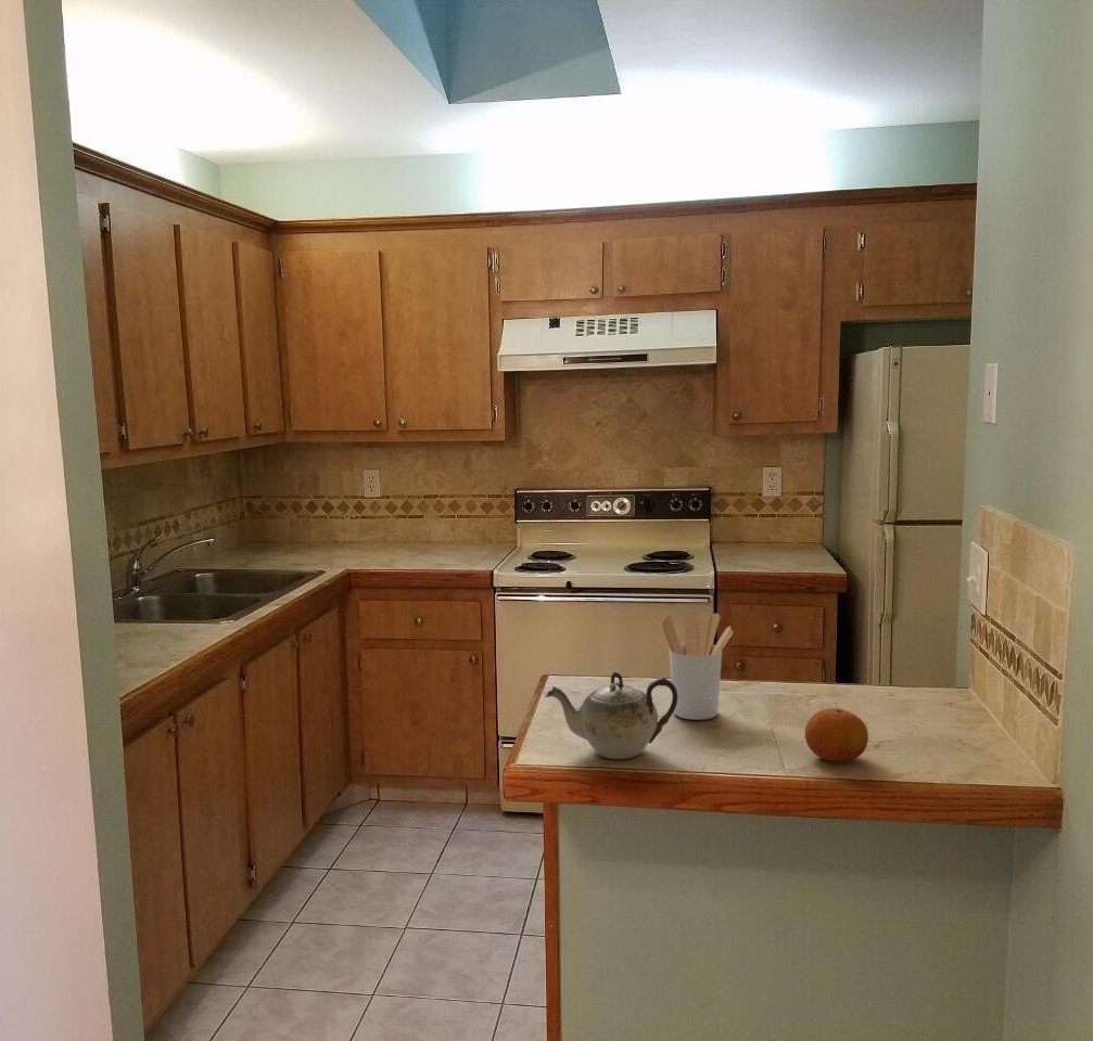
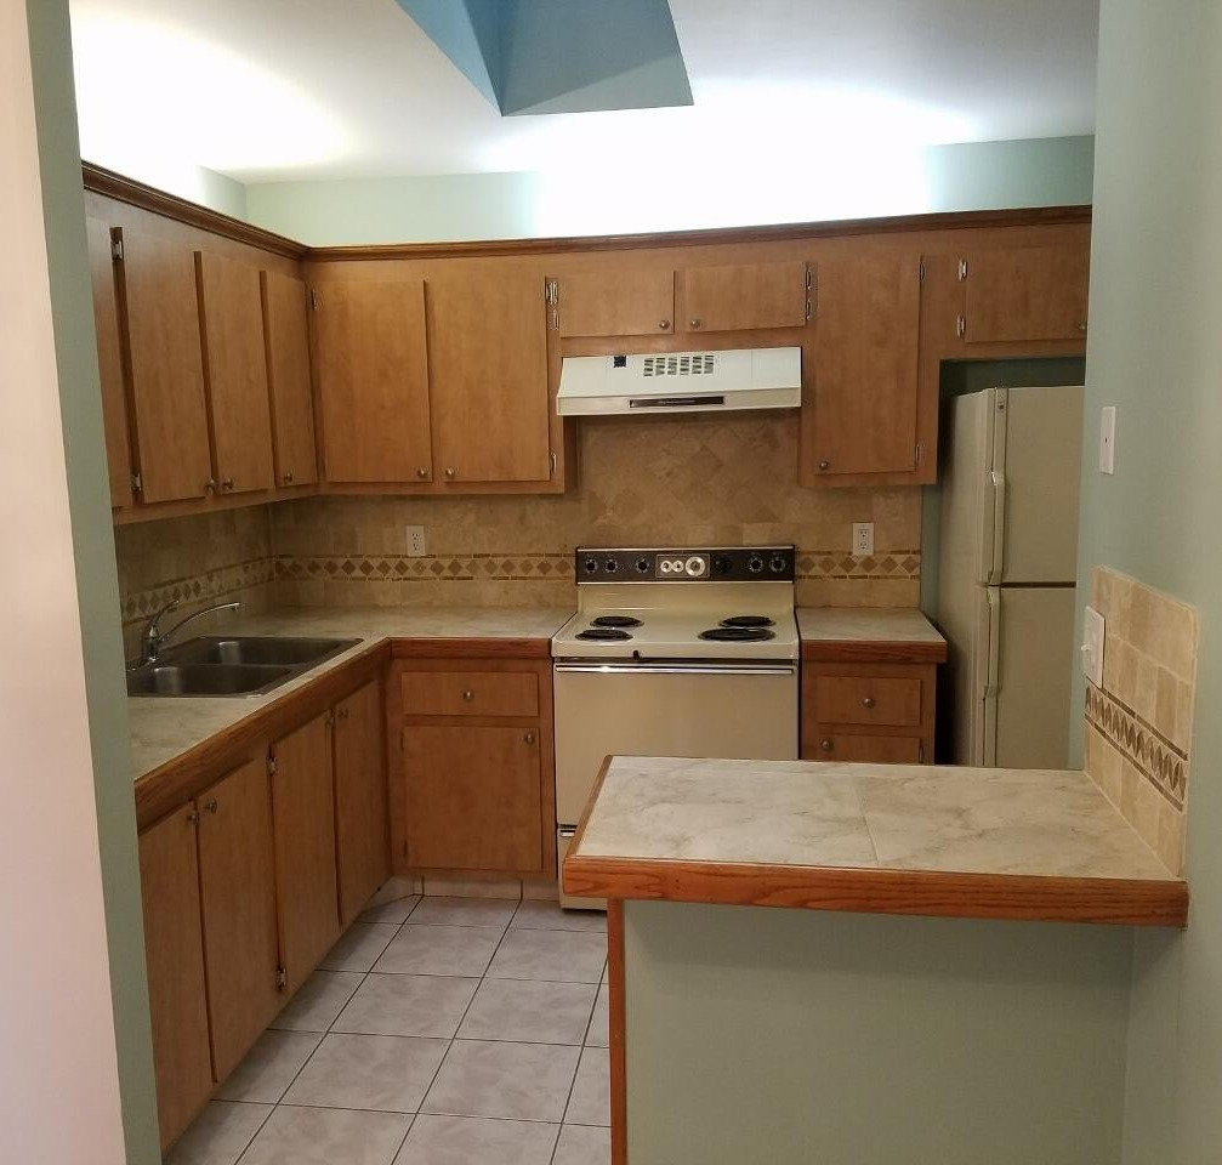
- fruit (836, 734)
- teapot (611, 711)
- utensil holder (697, 661)
